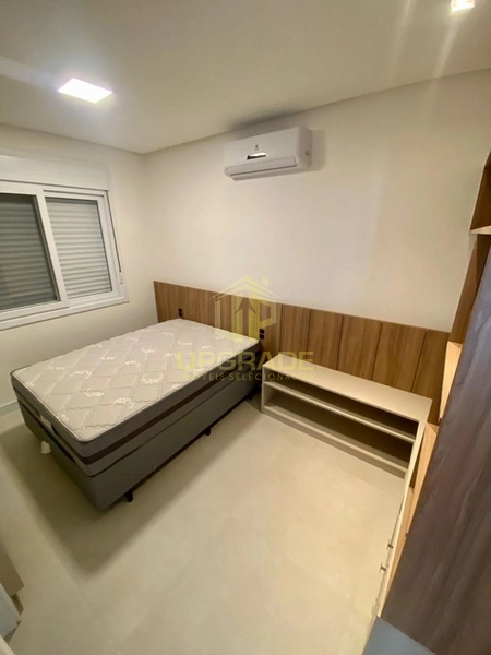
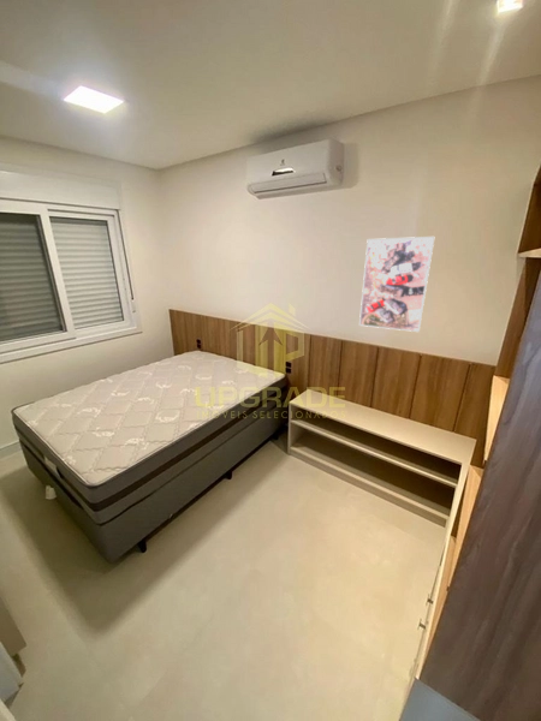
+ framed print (393, 285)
